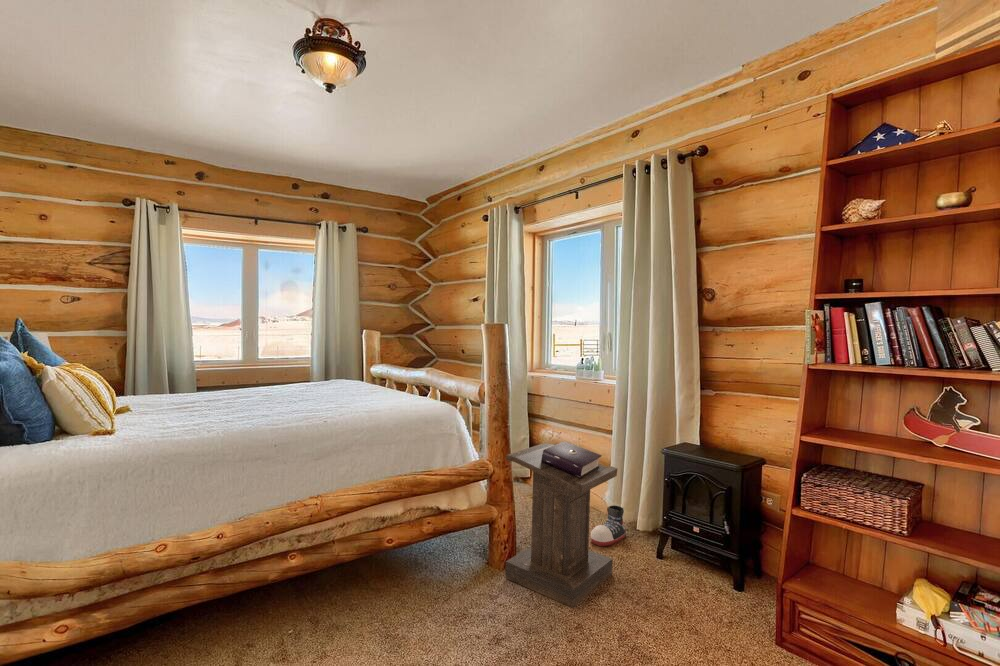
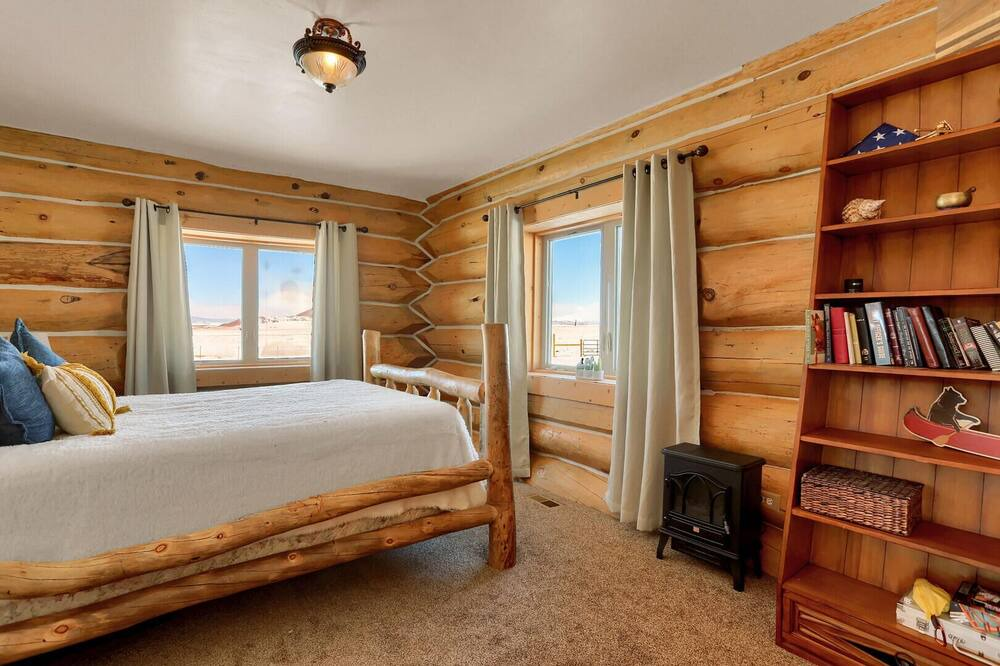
- shoe (609, 524)
- lectern (560, 511)
